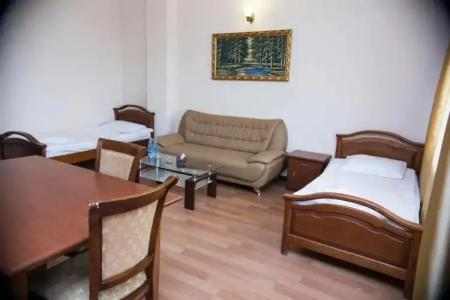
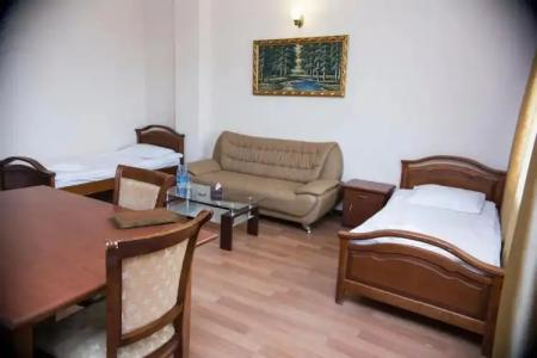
+ notebook (144, 217)
